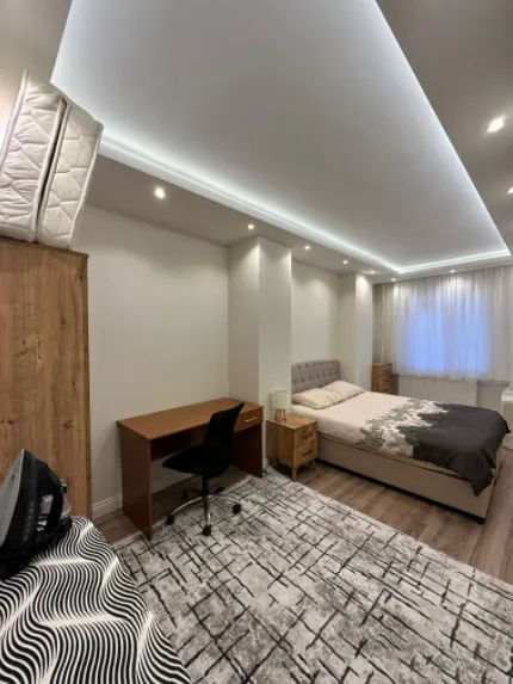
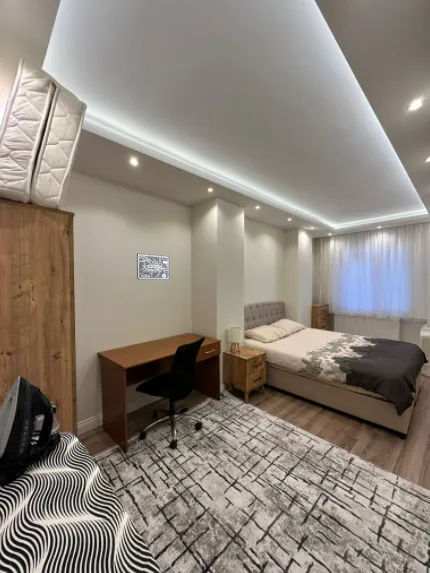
+ wall art (153, 267)
